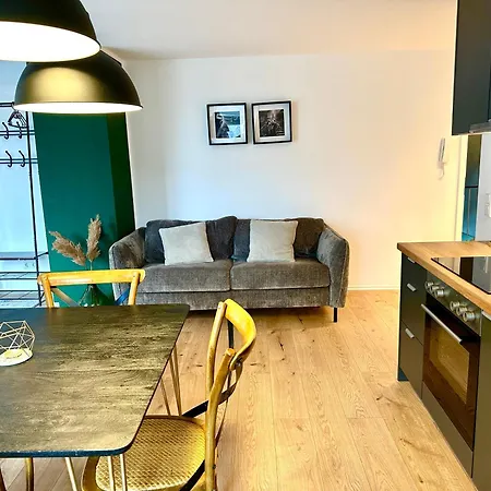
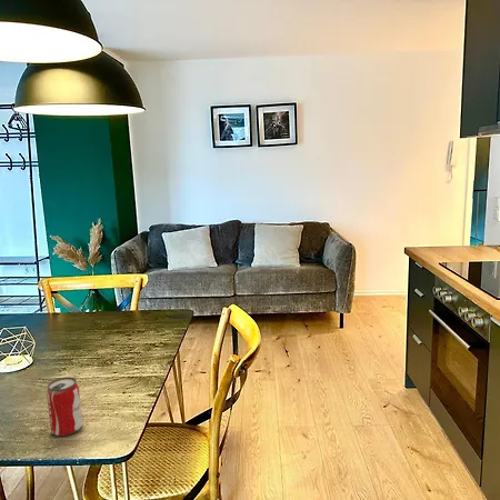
+ beverage can (64, 406)
